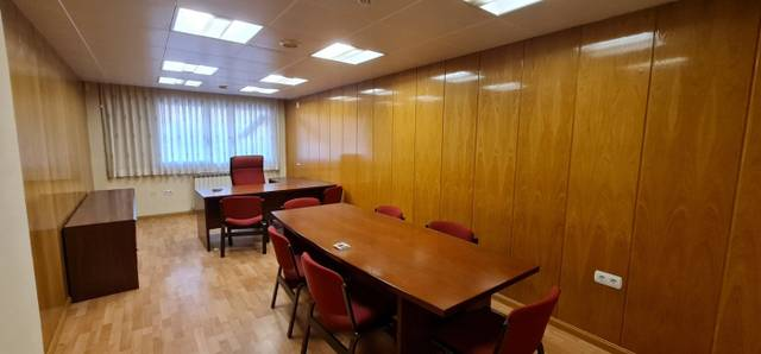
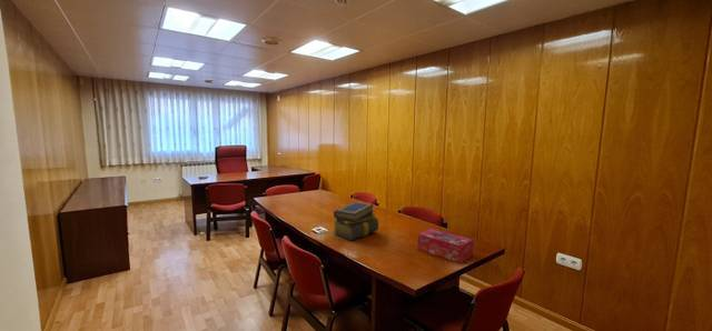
+ tissue box (444, 244)
+ stack of books (355, 220)
